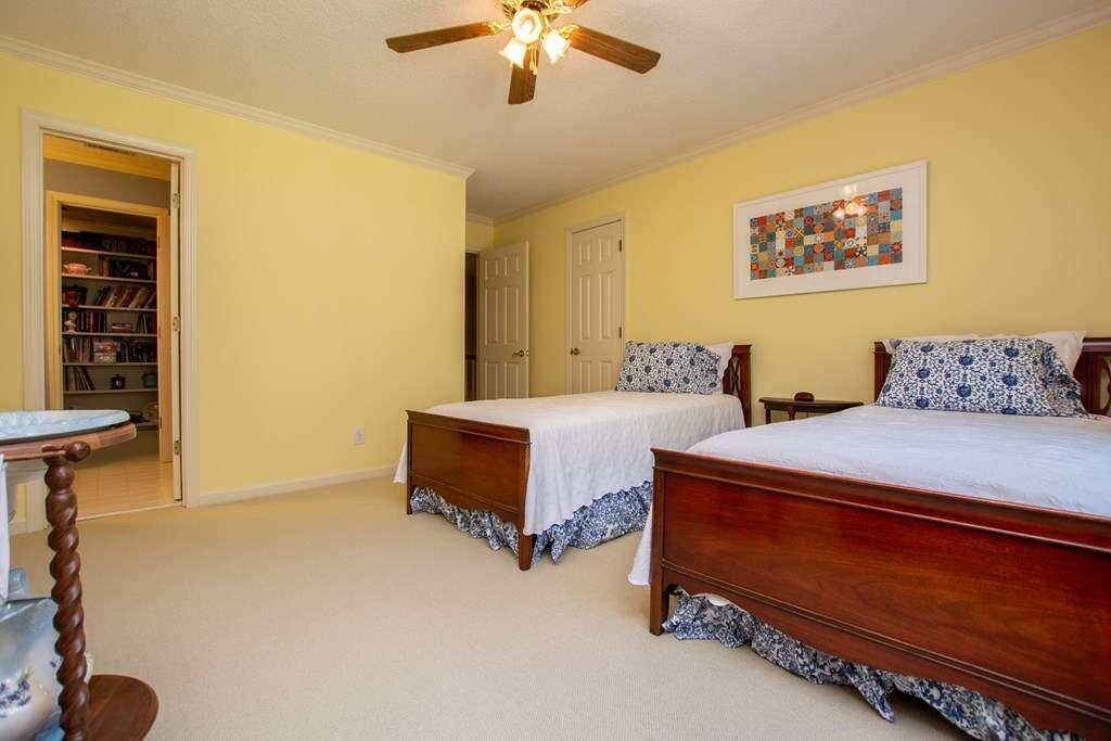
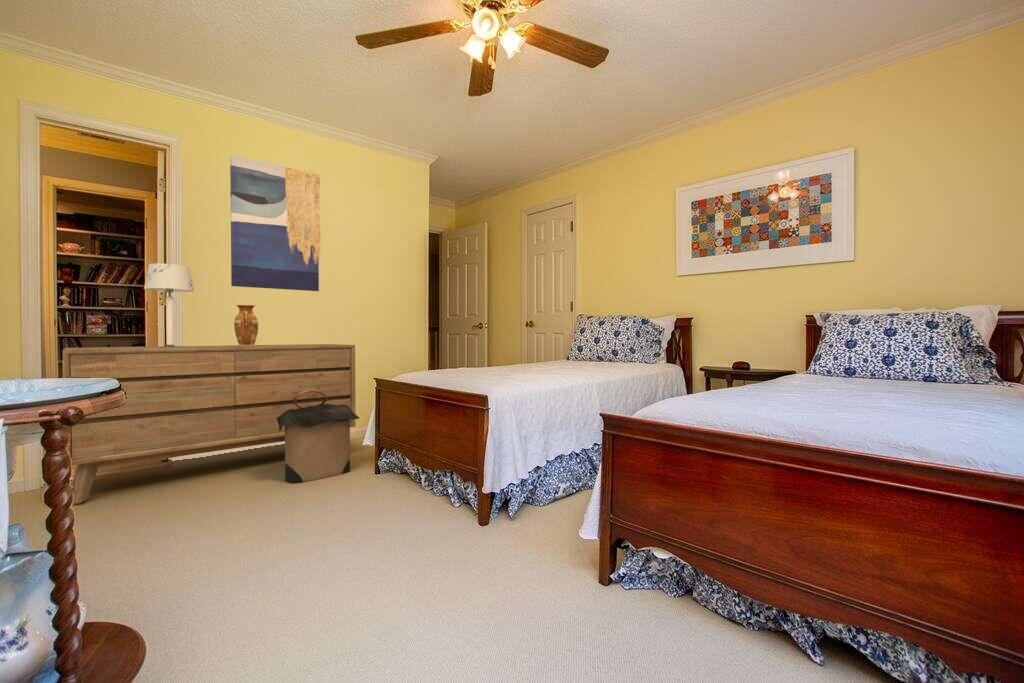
+ table lamp (169, 306)
+ vase (246, 325)
+ wall art (277, 227)
+ dresser (227, 407)
+ laundry hamper (319, 431)
